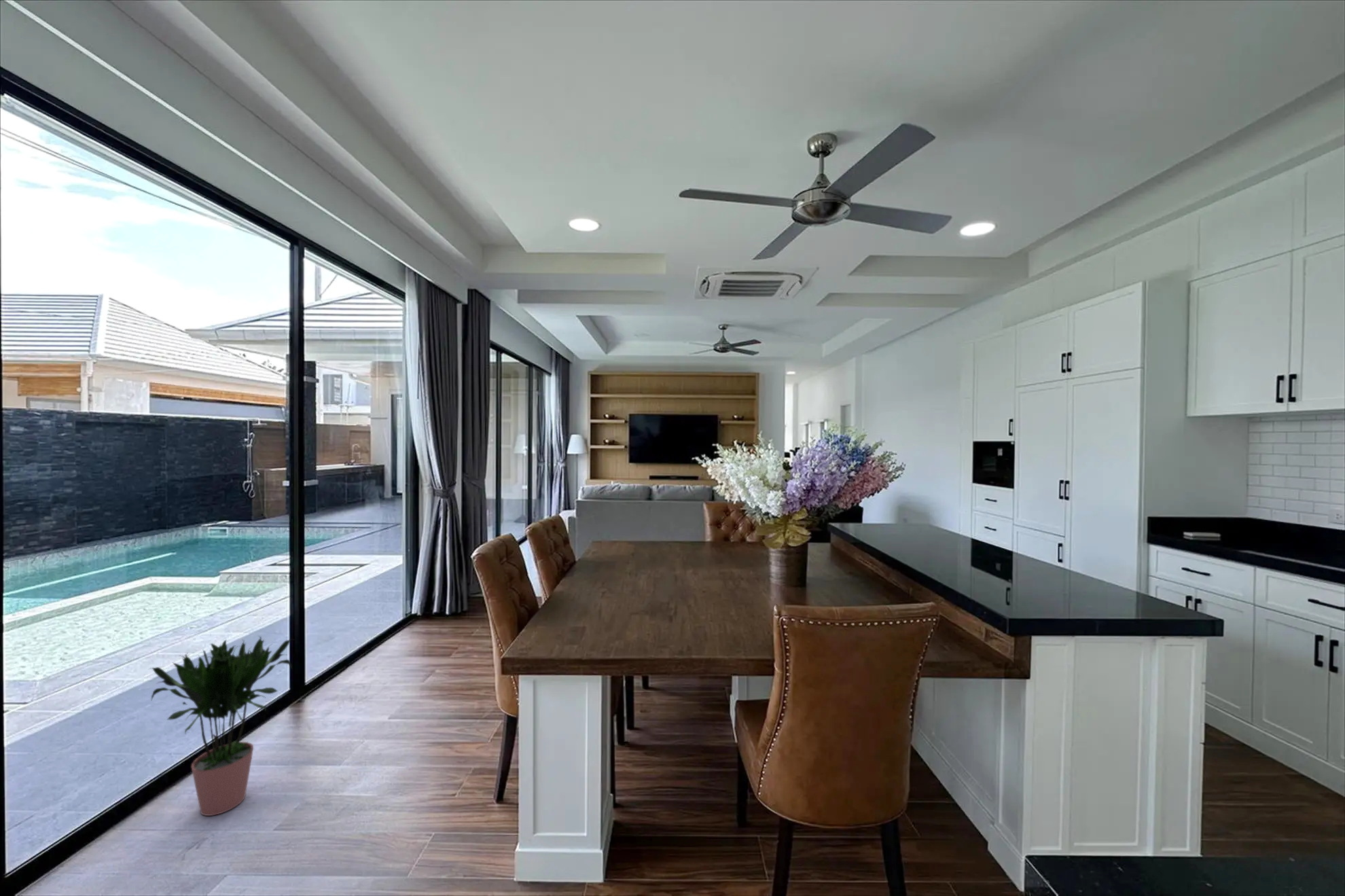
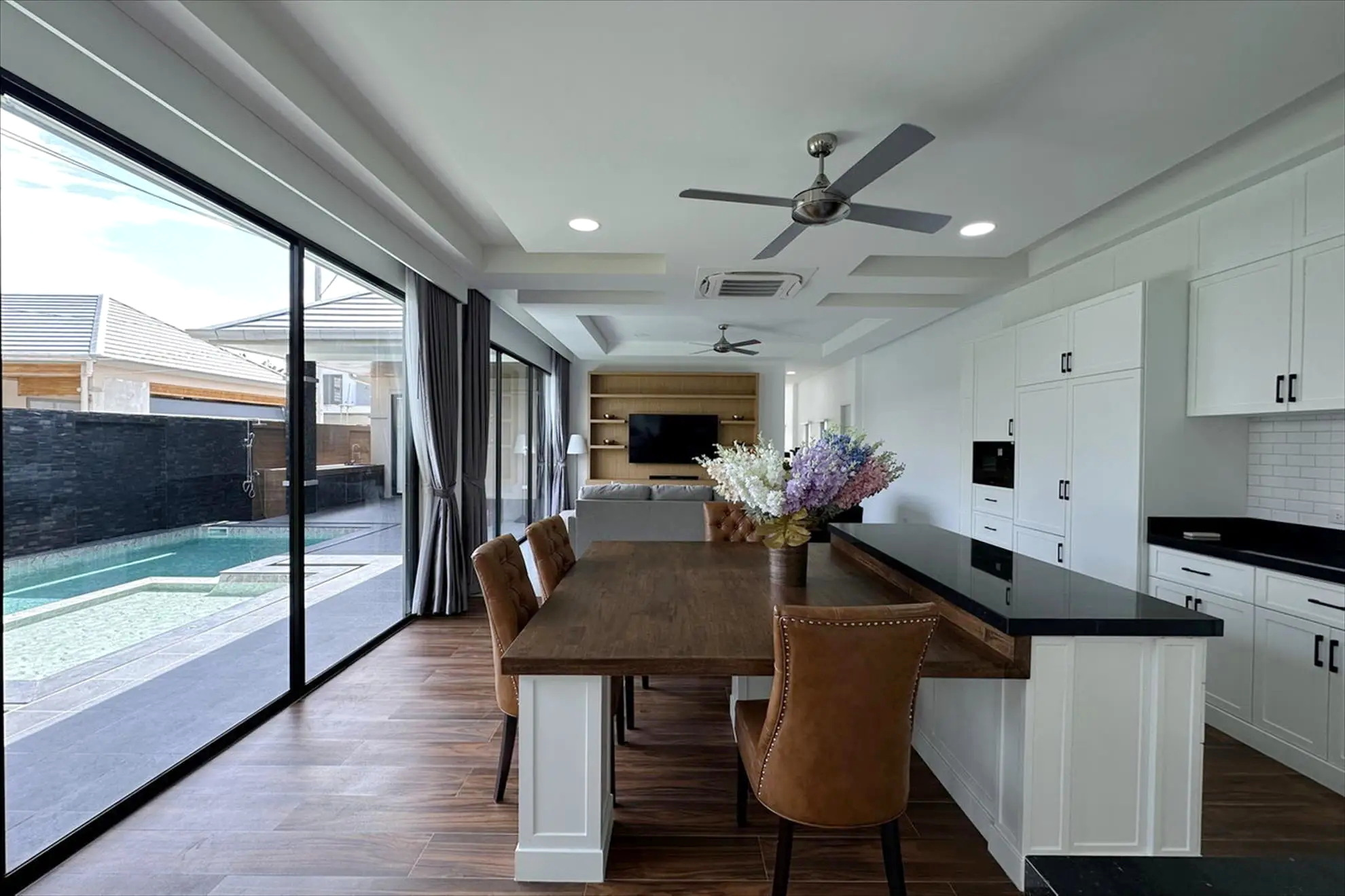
- potted plant (215, 718)
